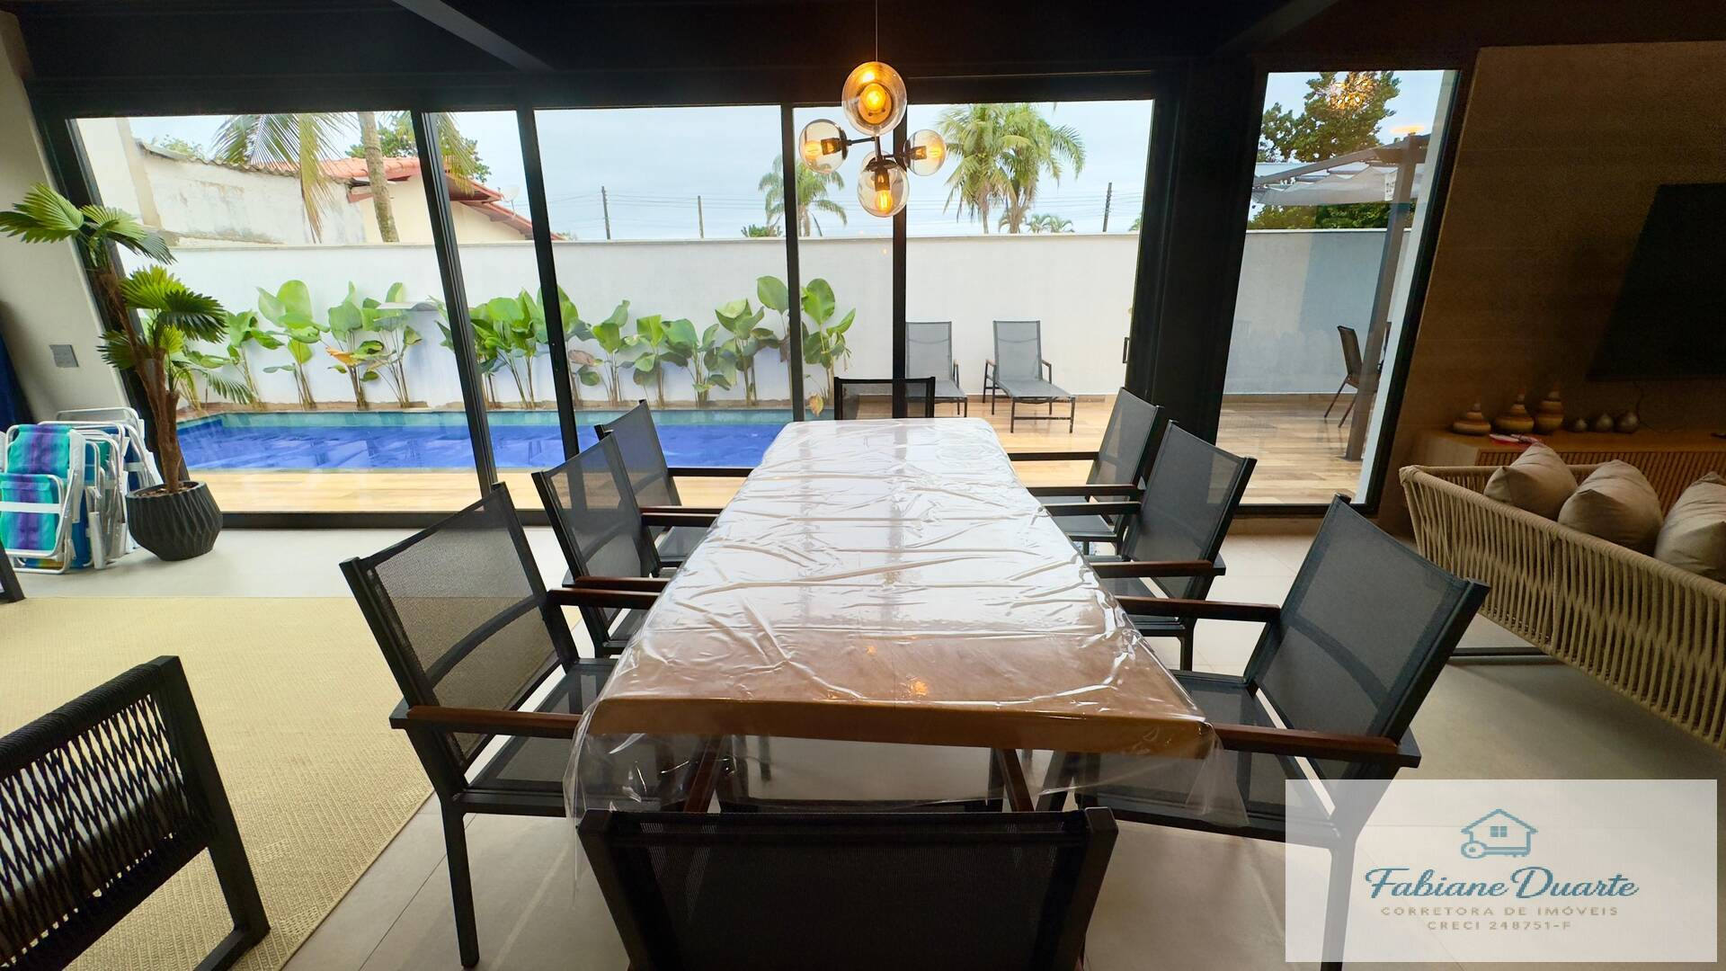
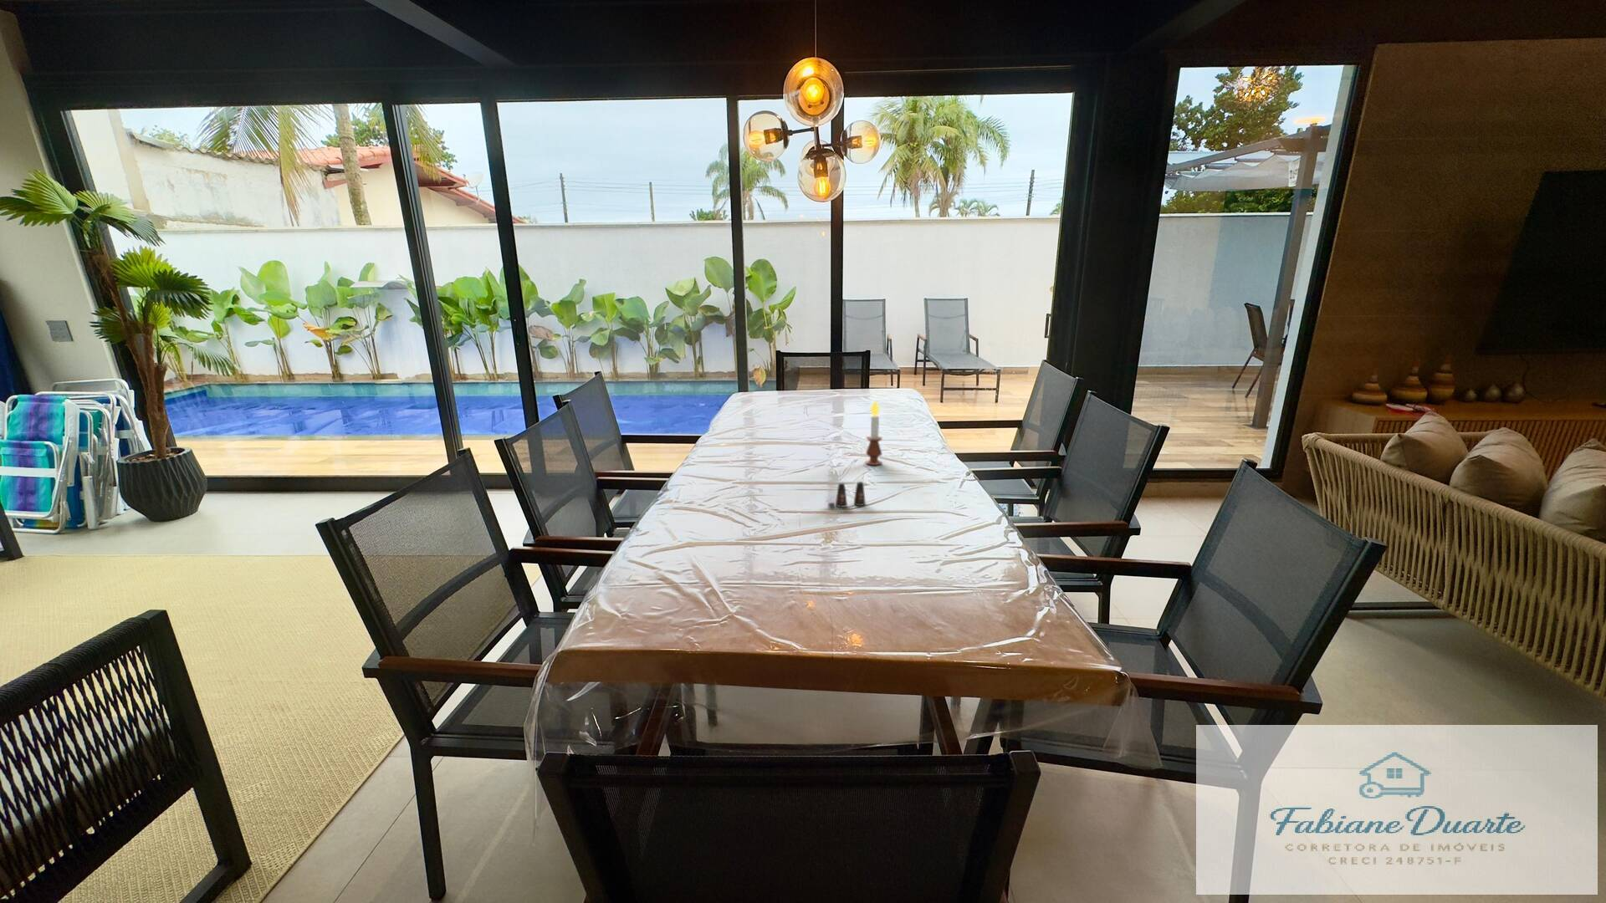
+ salt shaker (846, 495)
+ candle (874, 431)
